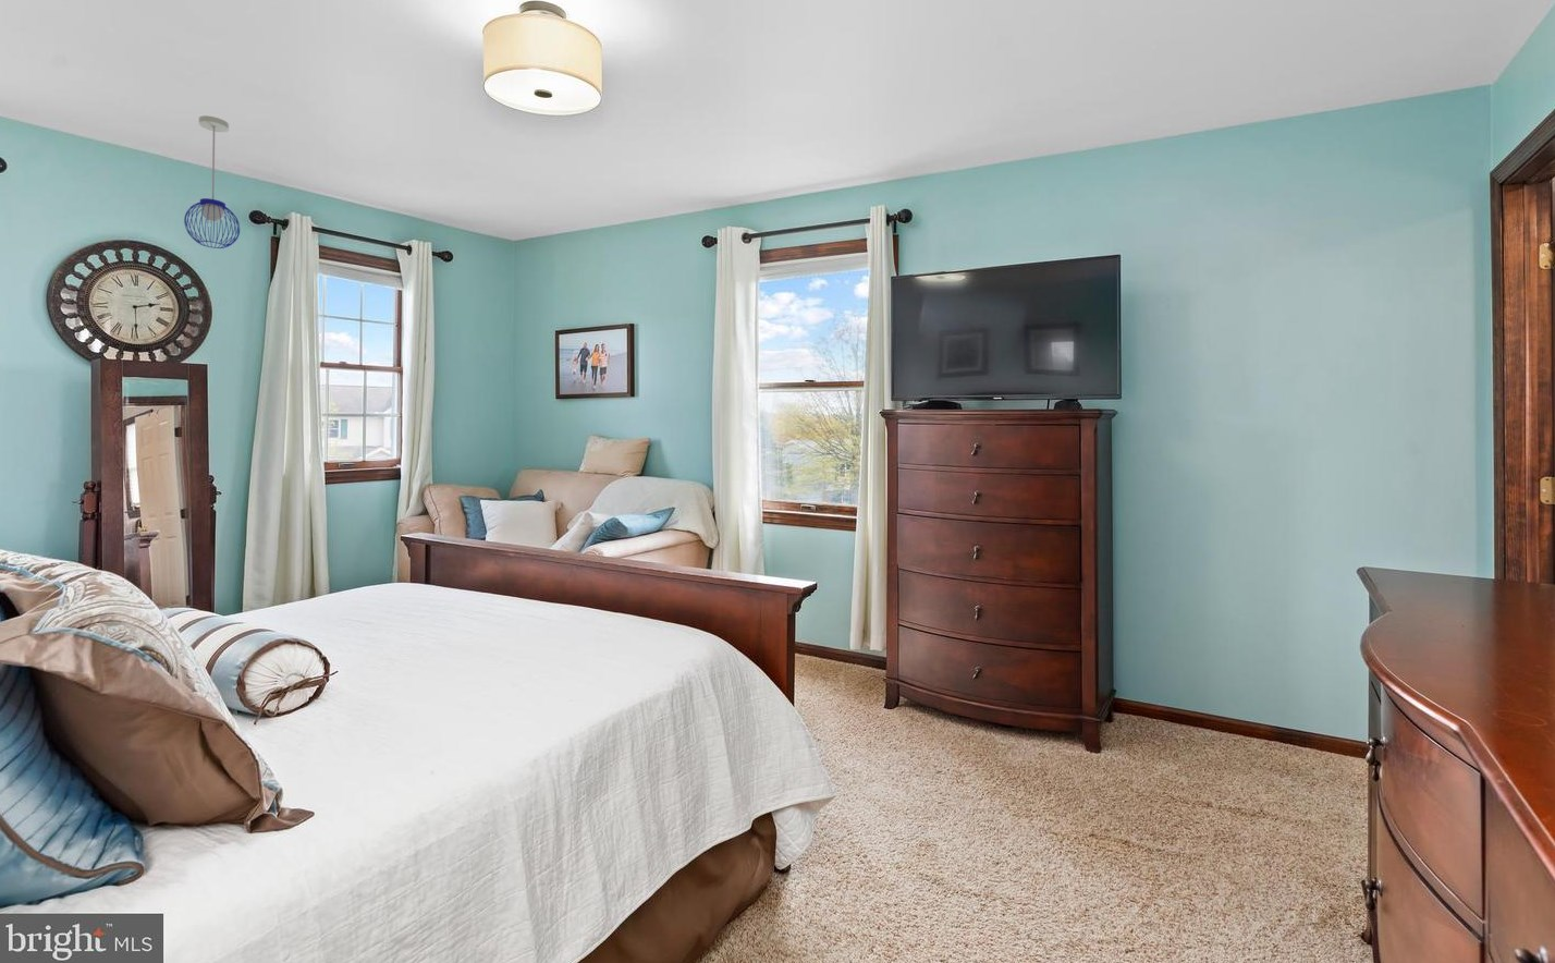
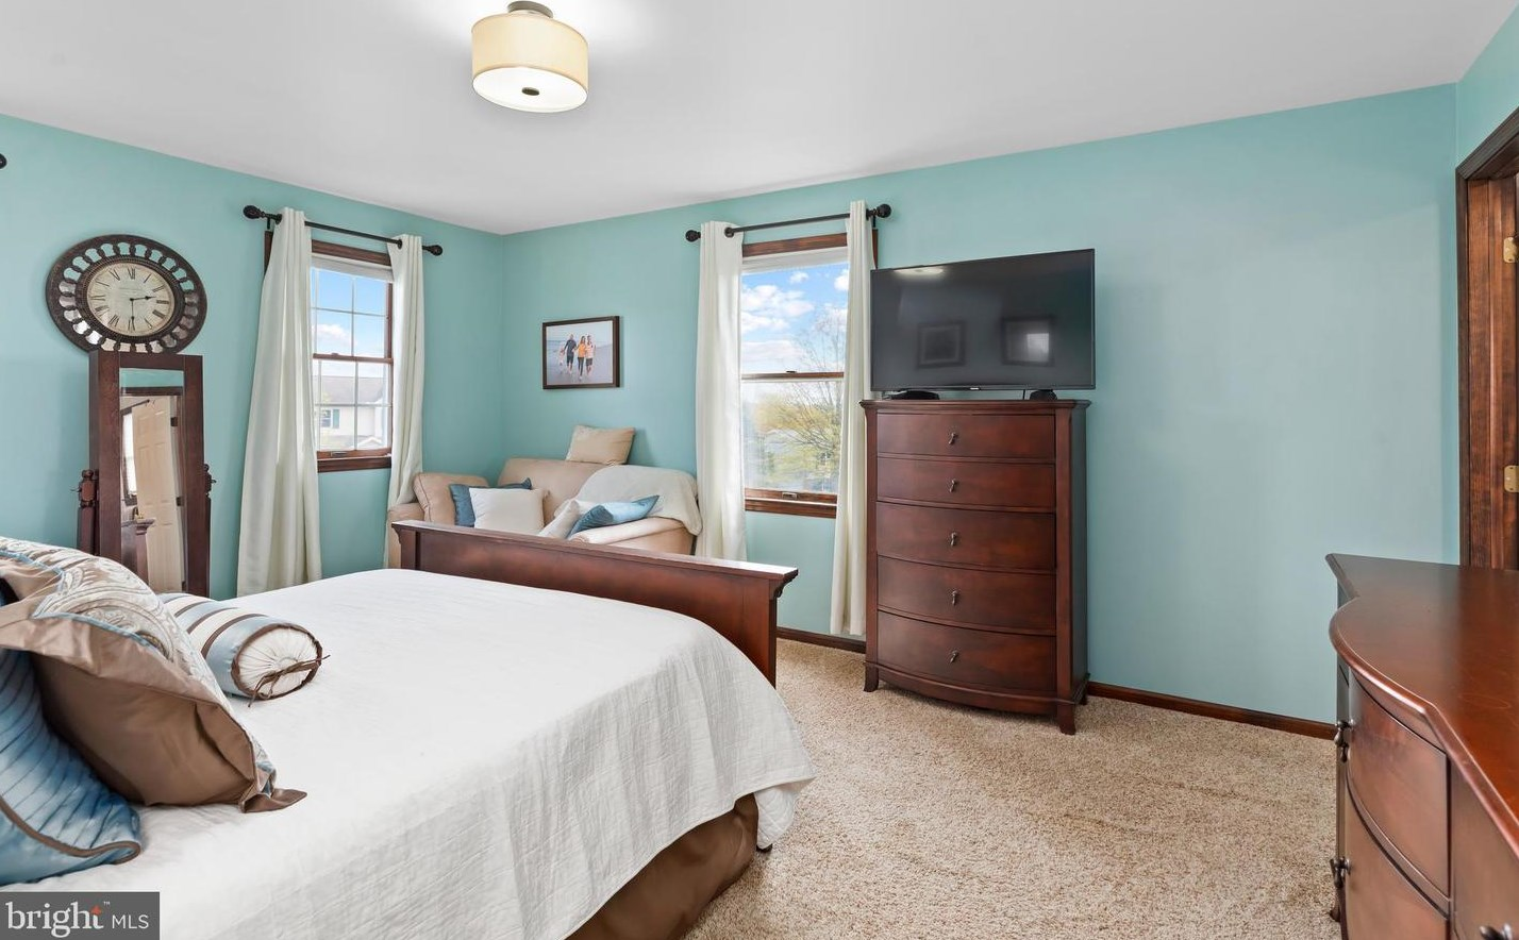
- pendant light (212, 183)
